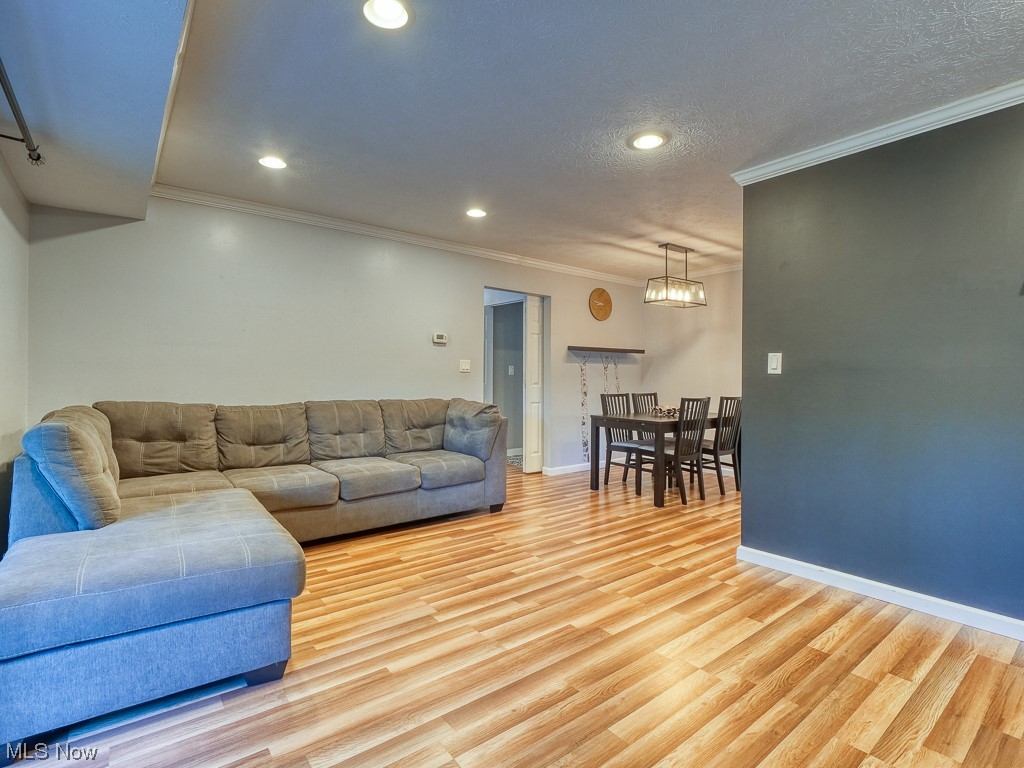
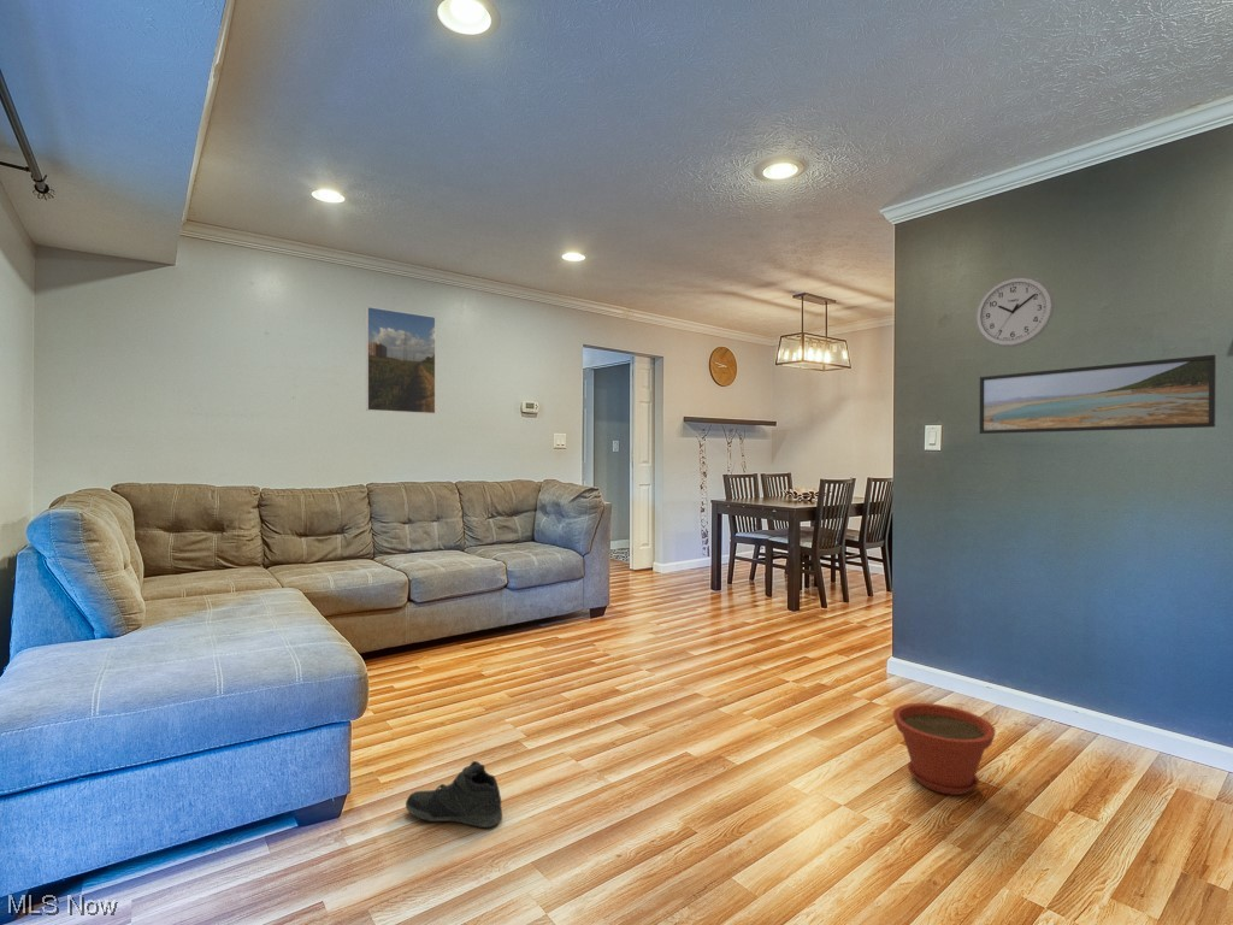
+ plant pot (942, 750)
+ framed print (401, 361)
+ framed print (1084, 399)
+ wall clock (1013, 311)
+ sneaker (454, 788)
